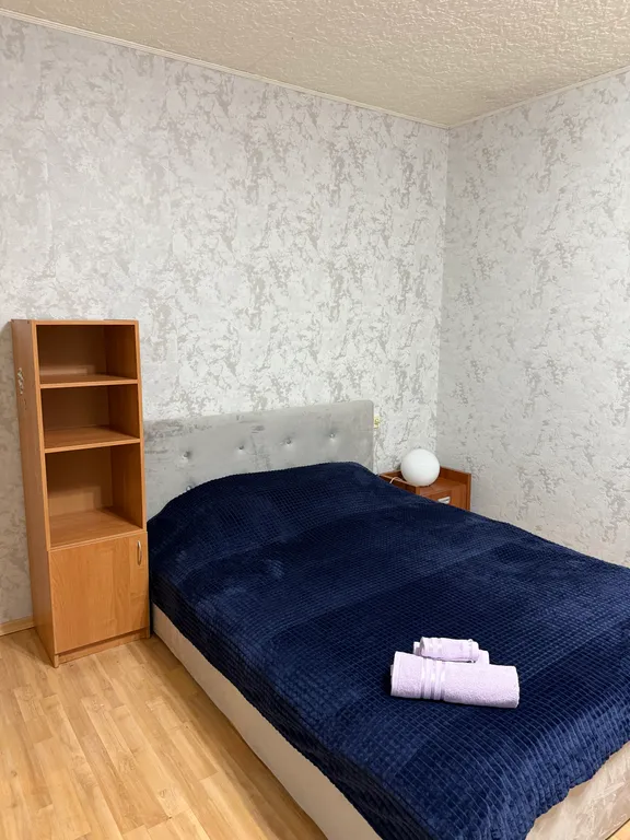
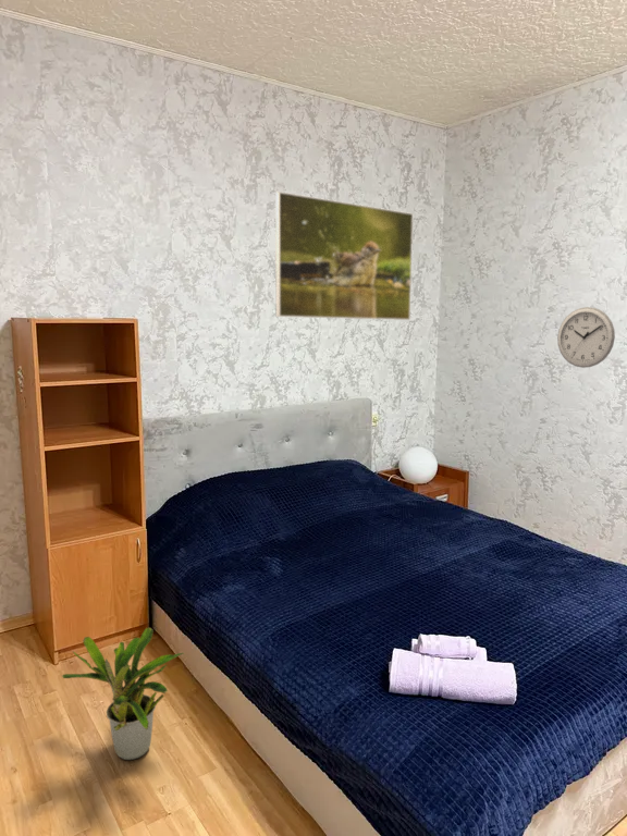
+ wall clock (583, 337)
+ potted plant (125, 700)
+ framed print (348, 261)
